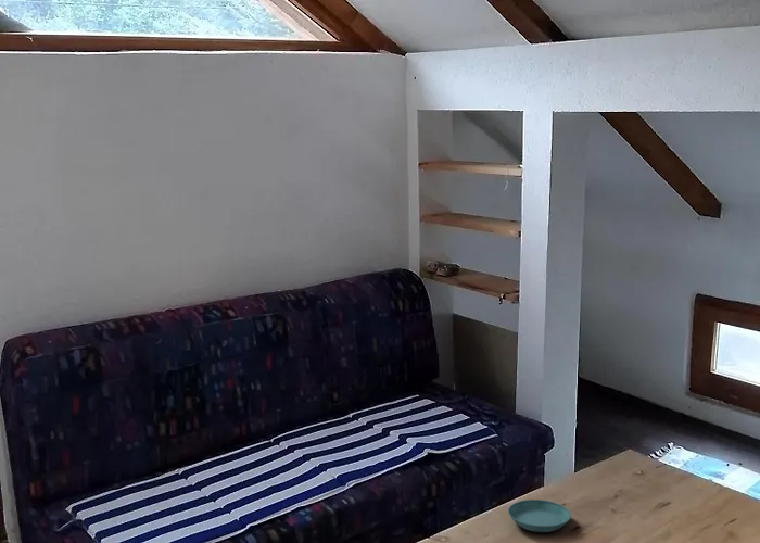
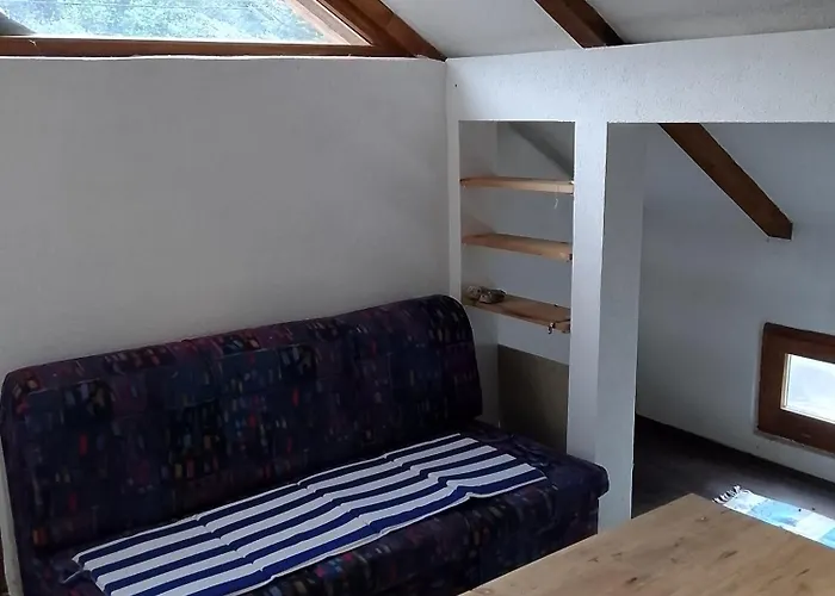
- saucer (539, 517)
